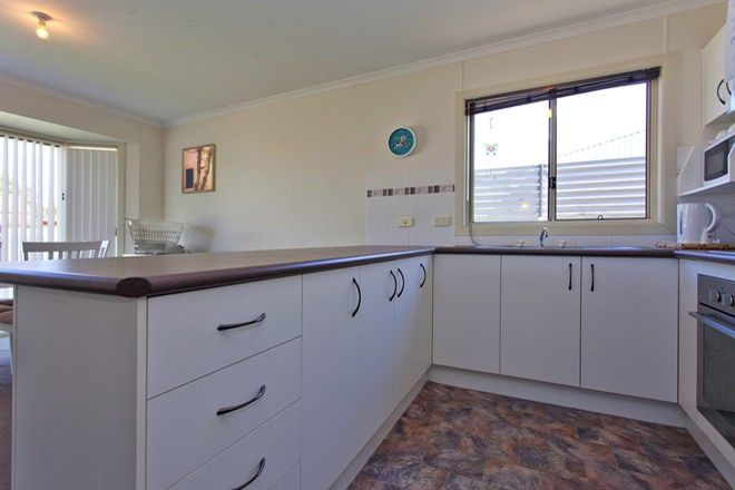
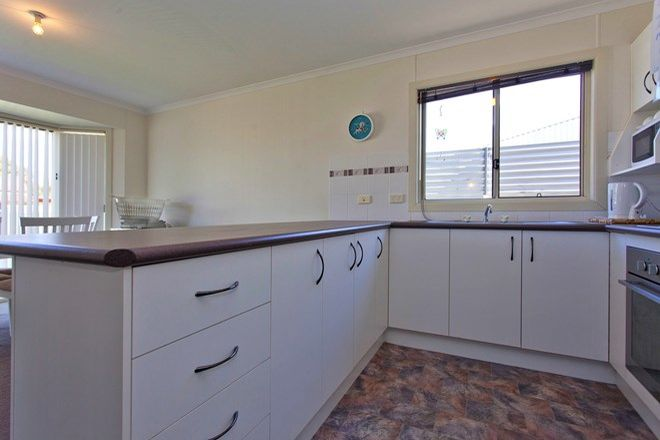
- wall art (198, 169)
